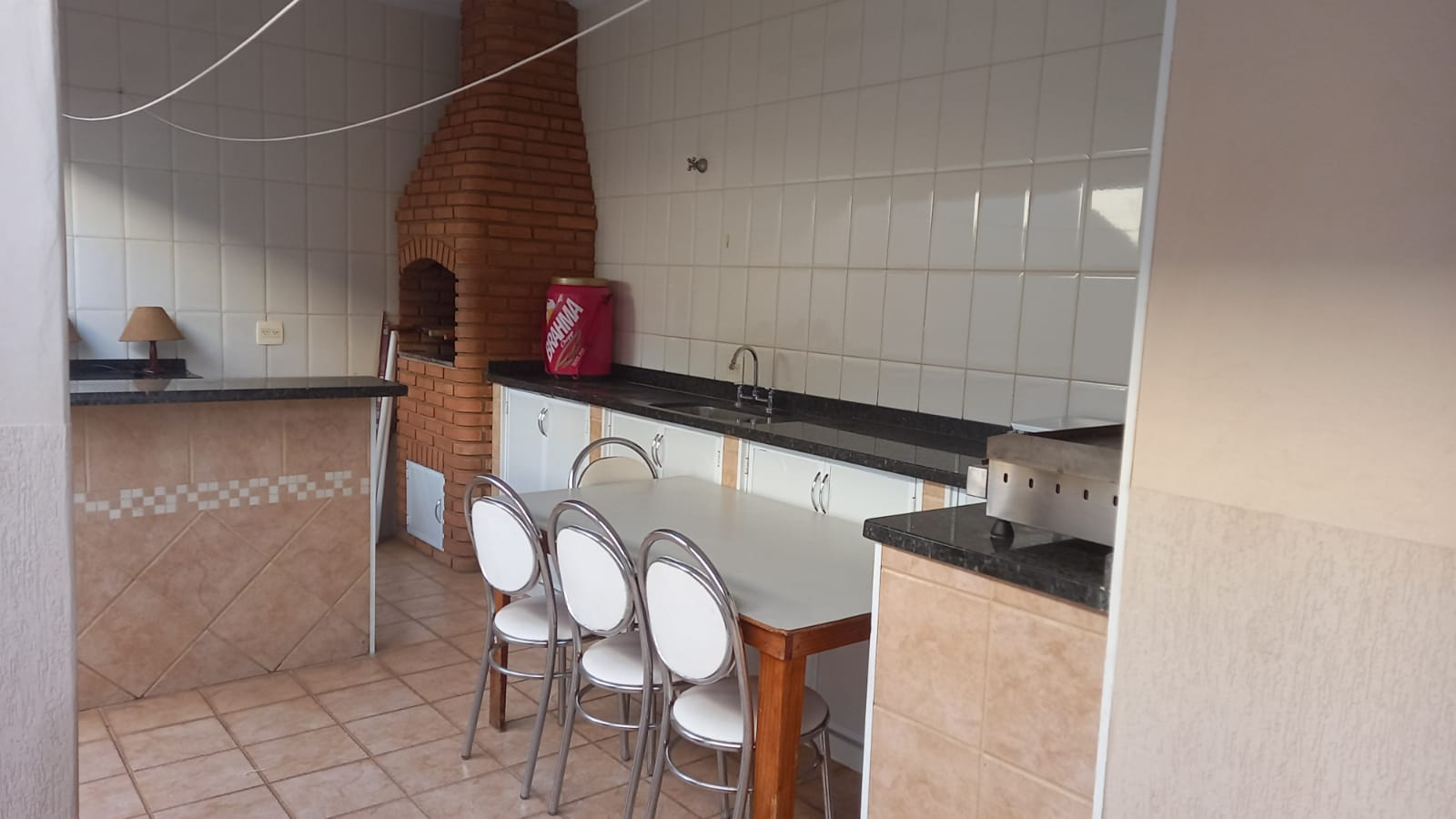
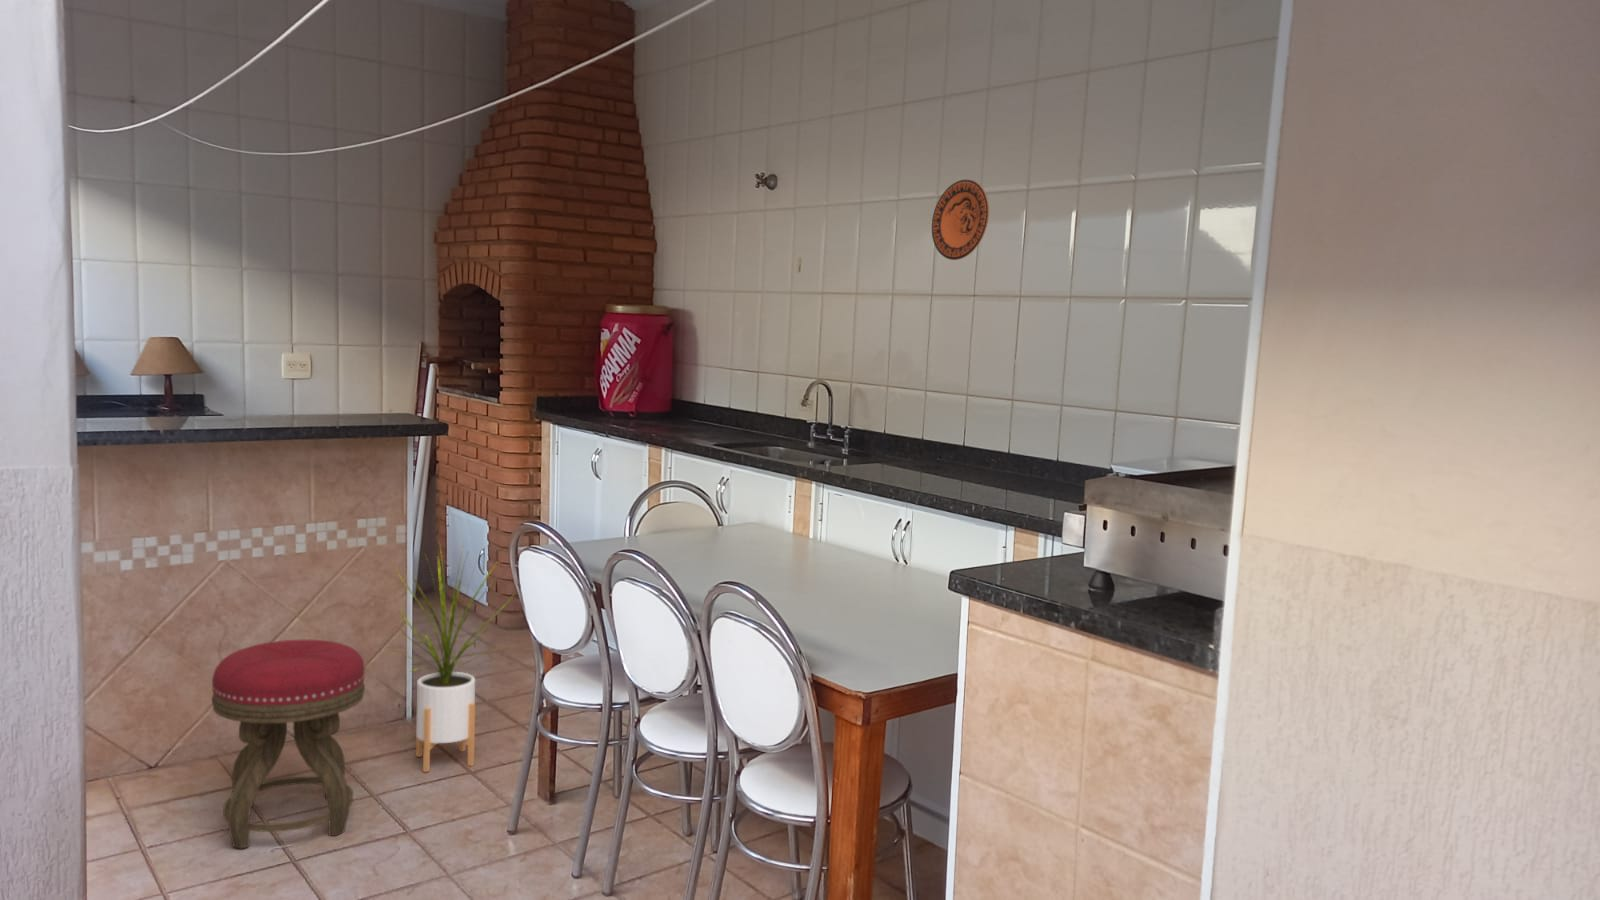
+ stool (295, 736)
+ decorative plate (960, 220)
+ house plant (444, 654)
